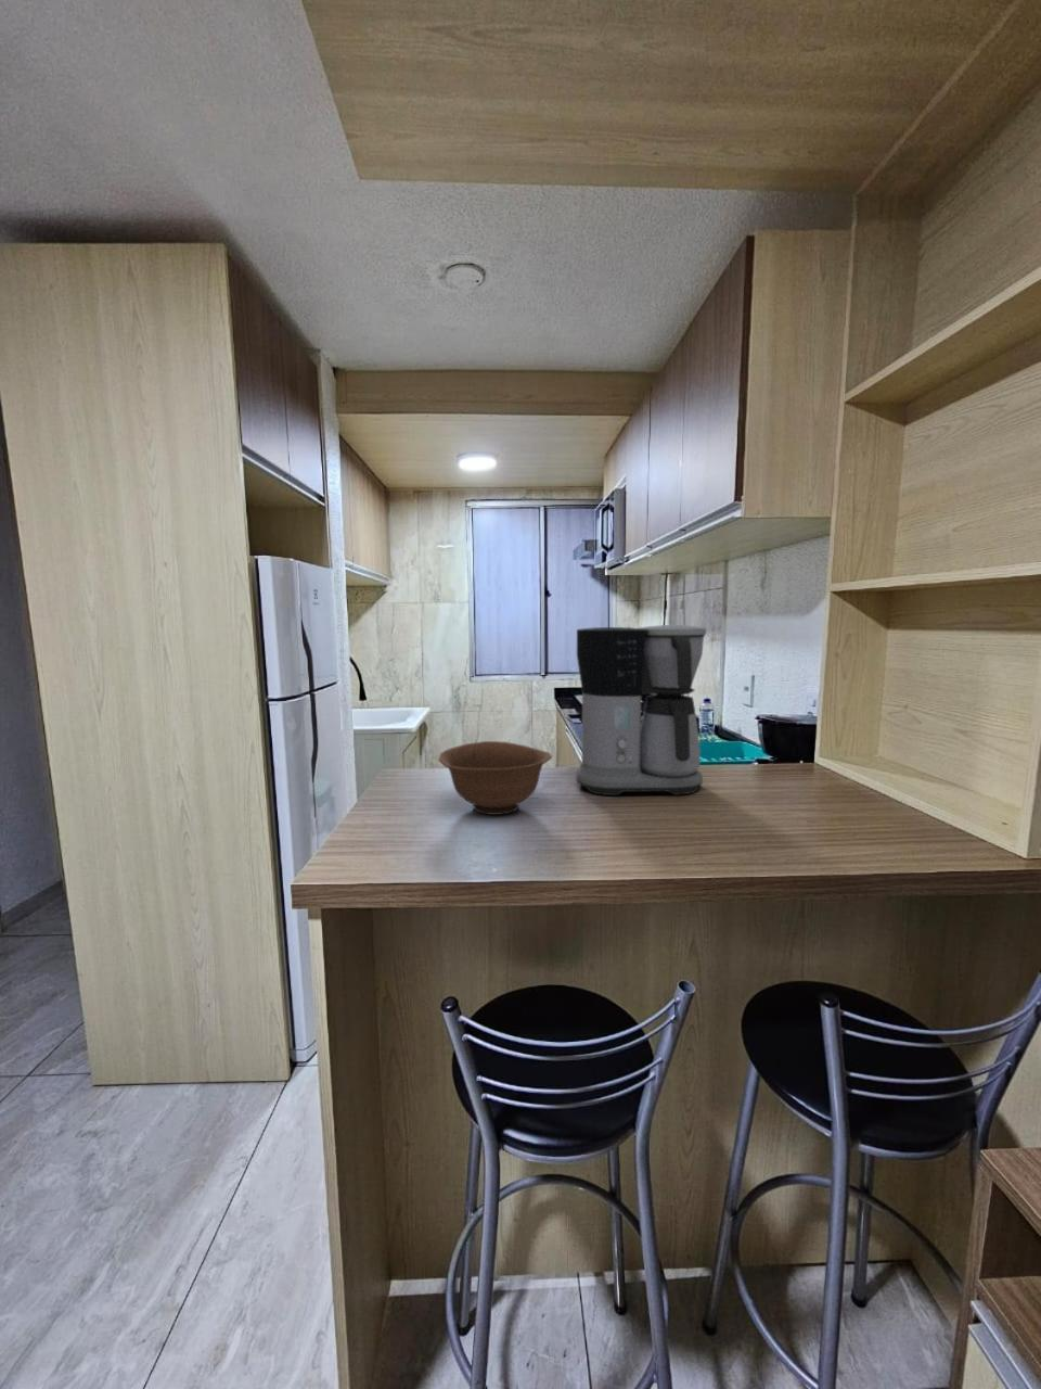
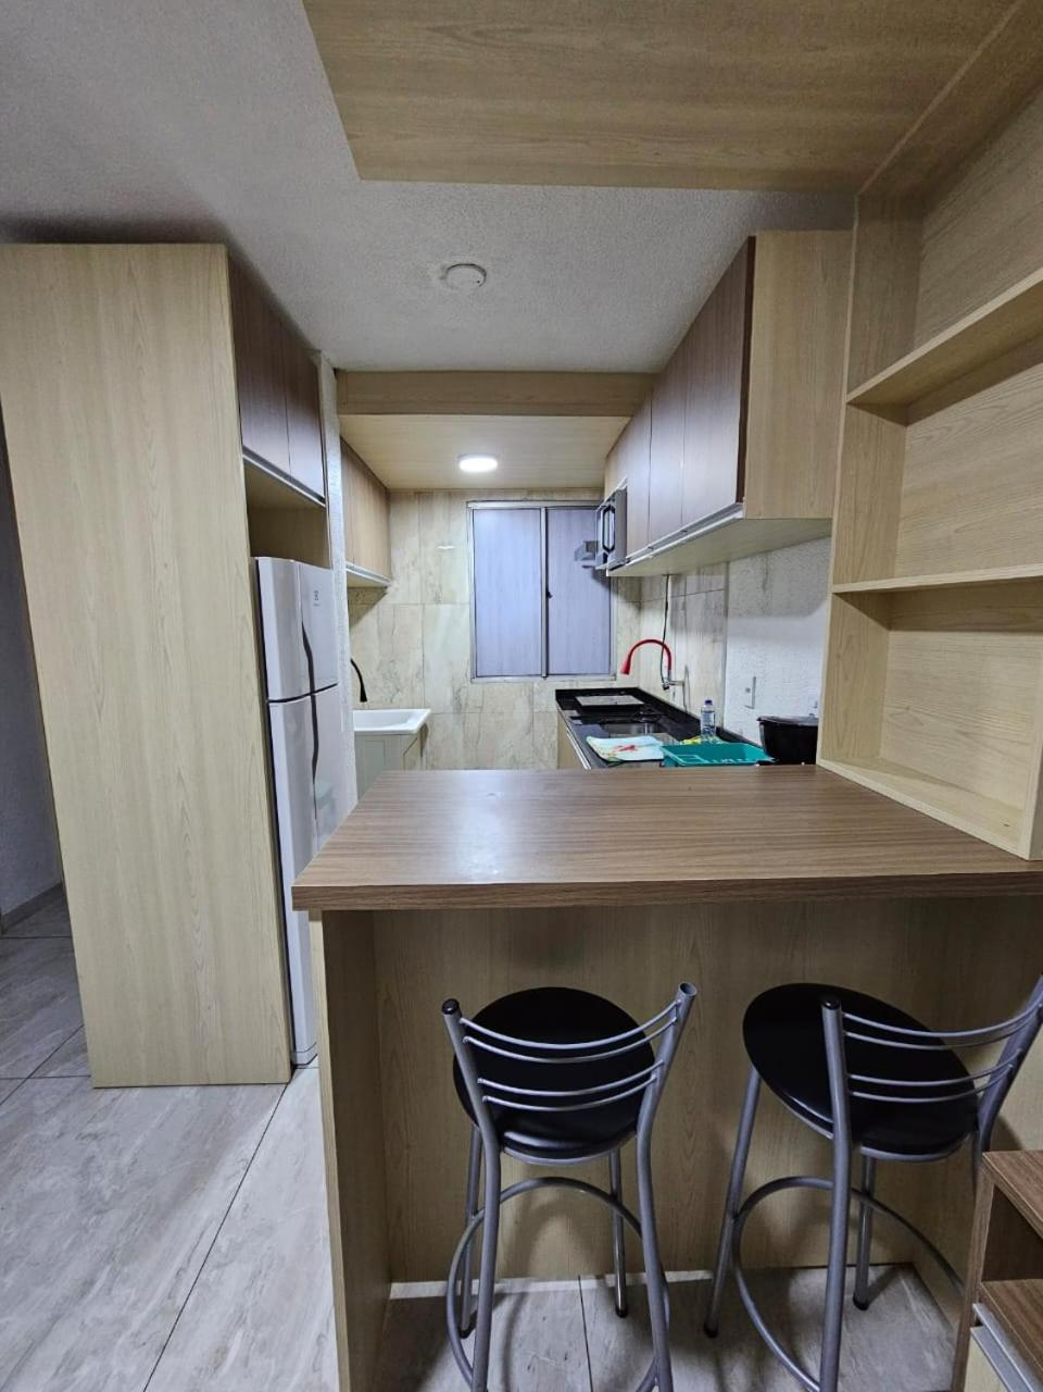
- coffee maker (640, 708)
- bowl (495, 780)
